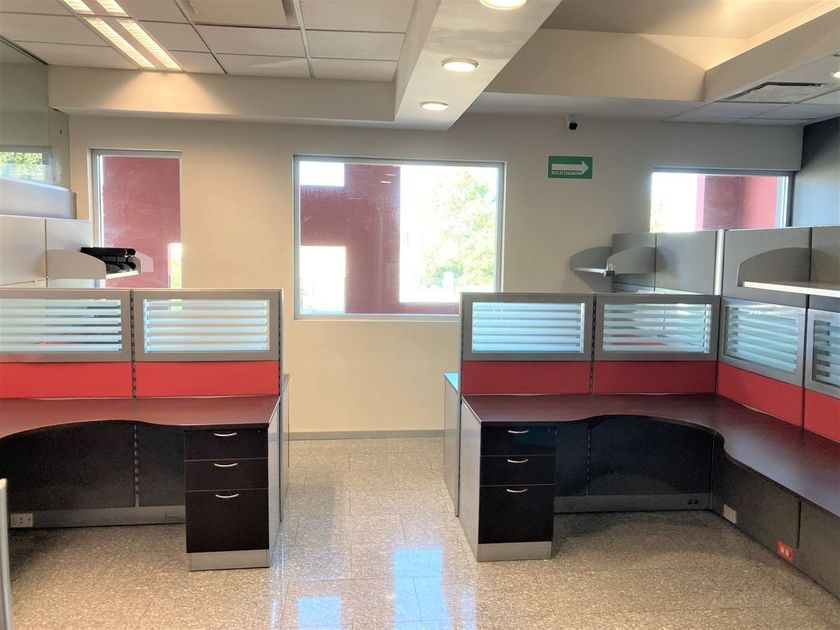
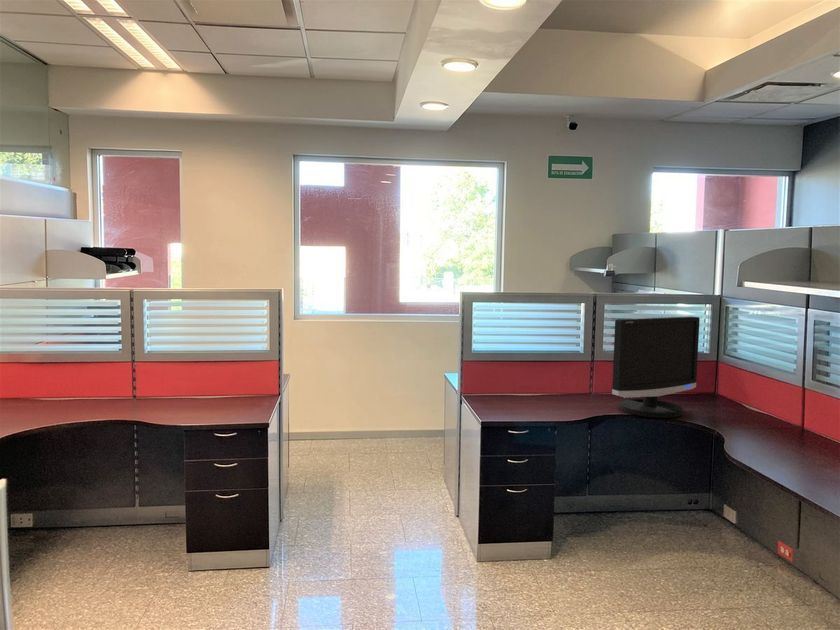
+ monitor (652, 364)
